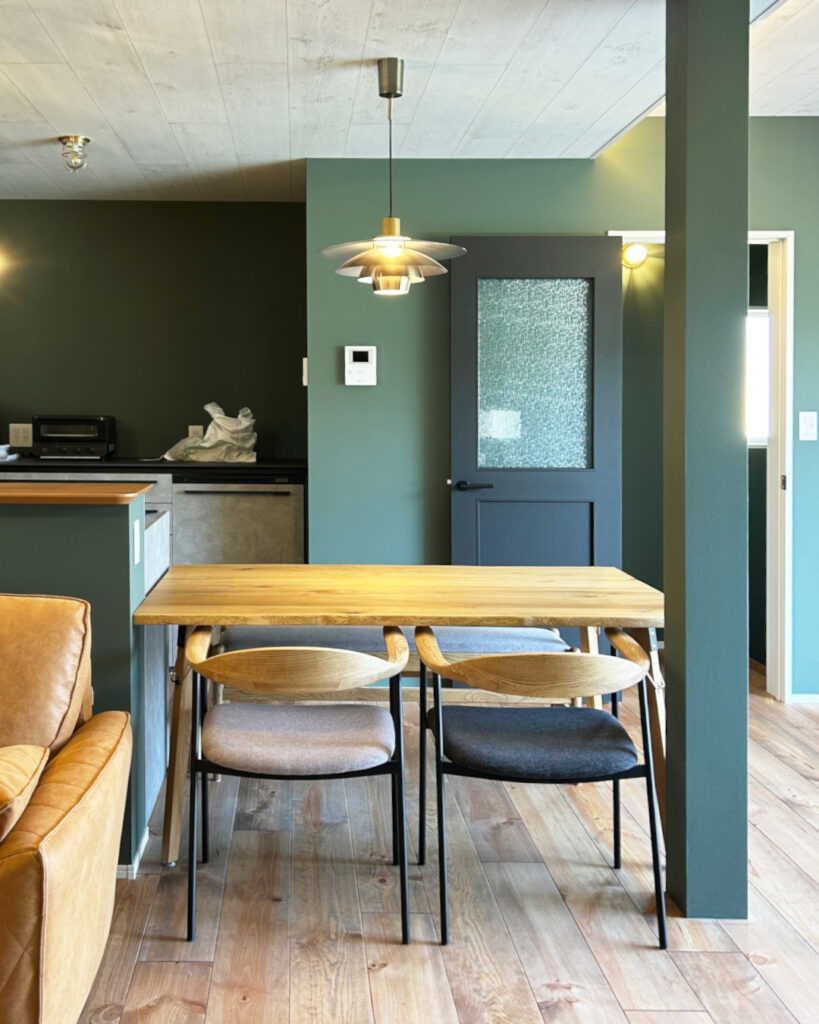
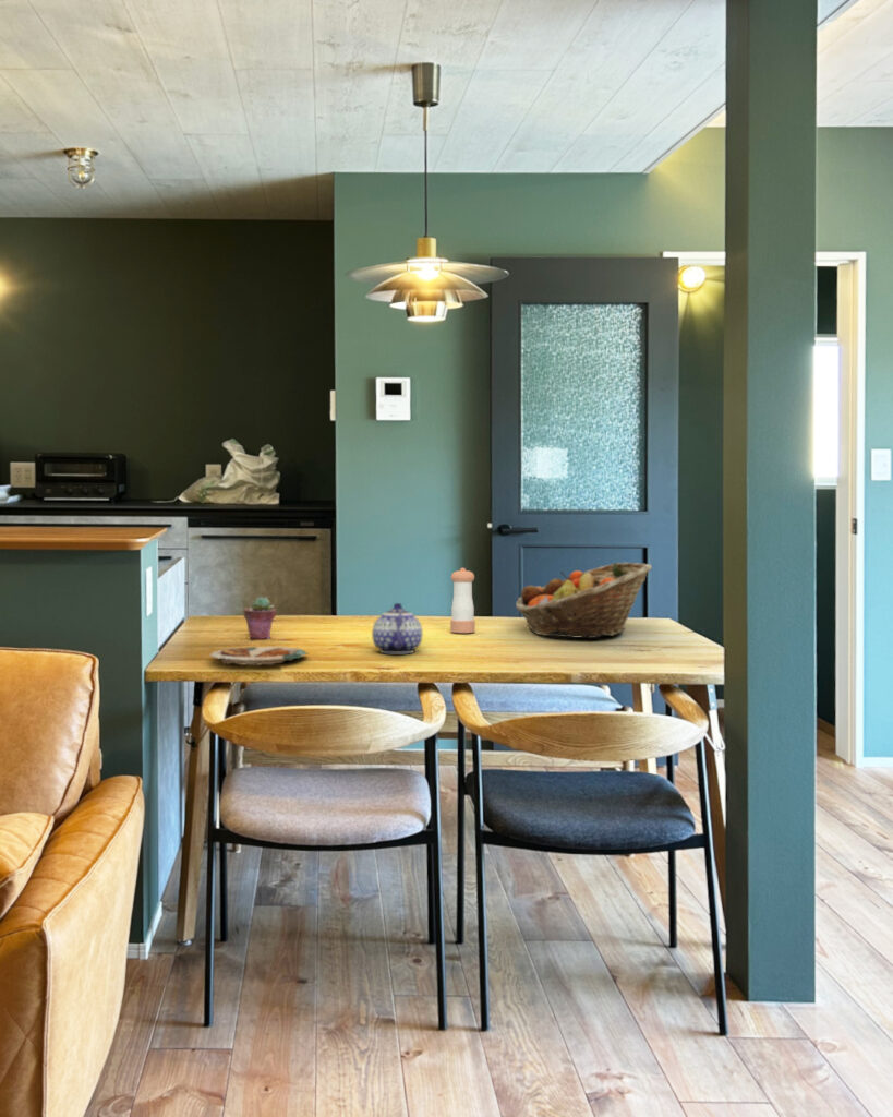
+ pepper shaker (462, 600)
+ potted succulent (260, 617)
+ plate (260, 653)
+ fruit basket (582, 597)
+ teapot (397, 627)
